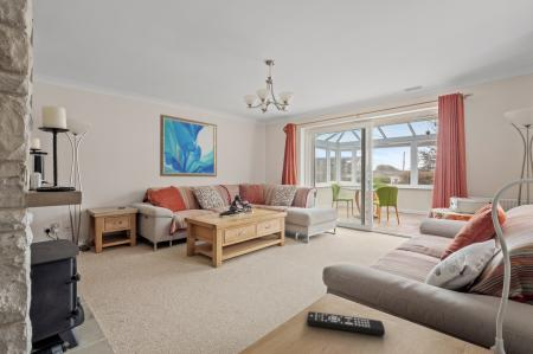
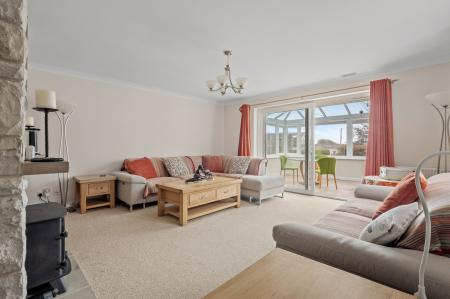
- remote control (343, 322)
- wall art (191, 148)
